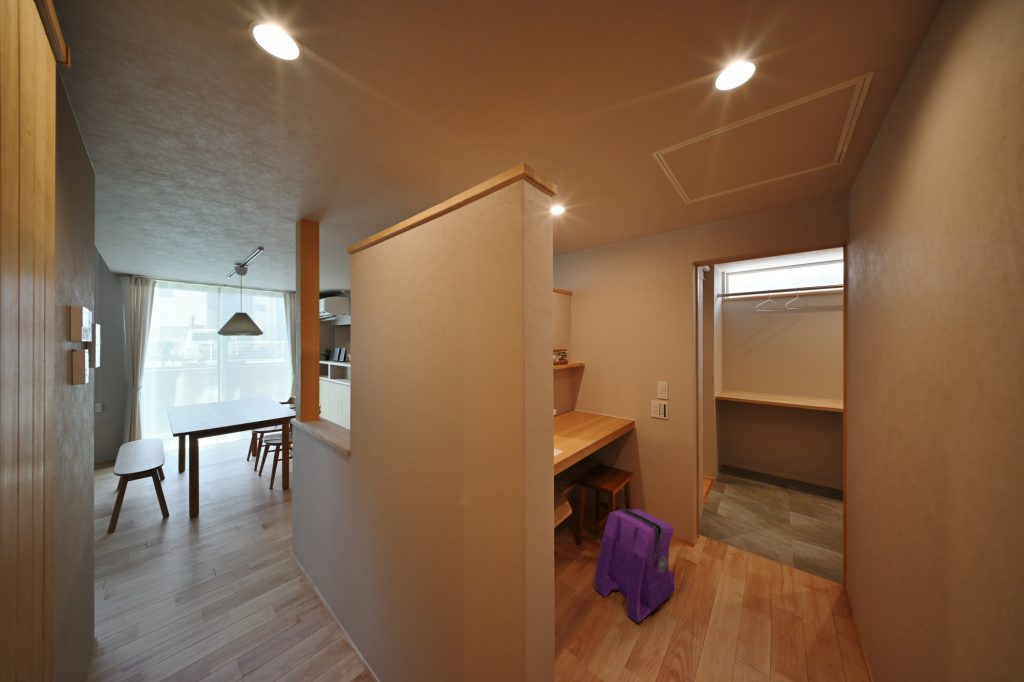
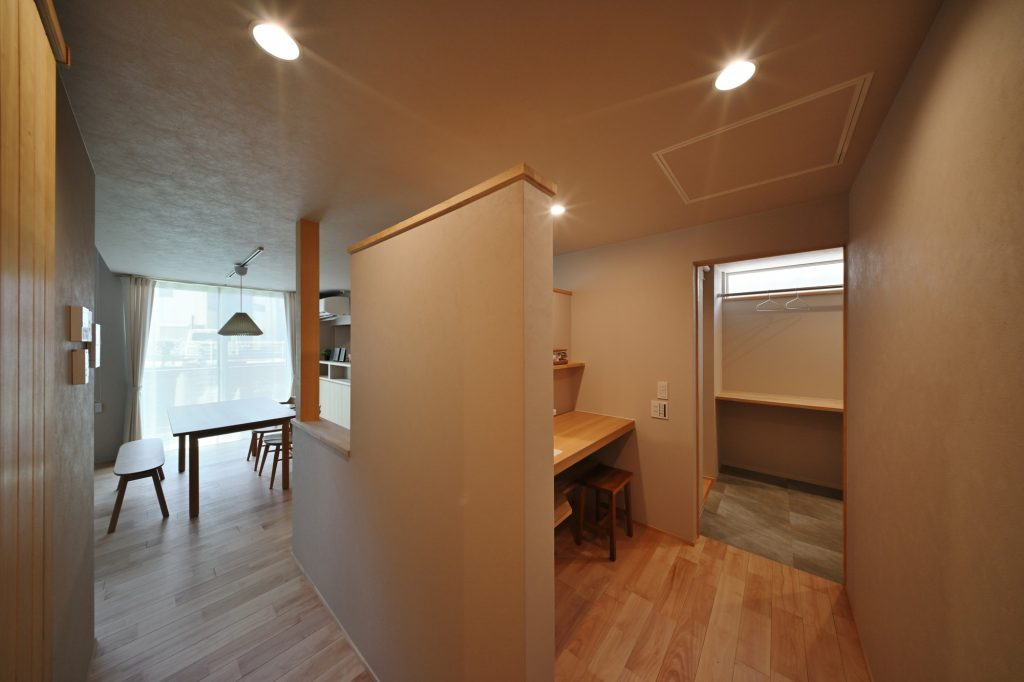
- backpack (637, 554)
